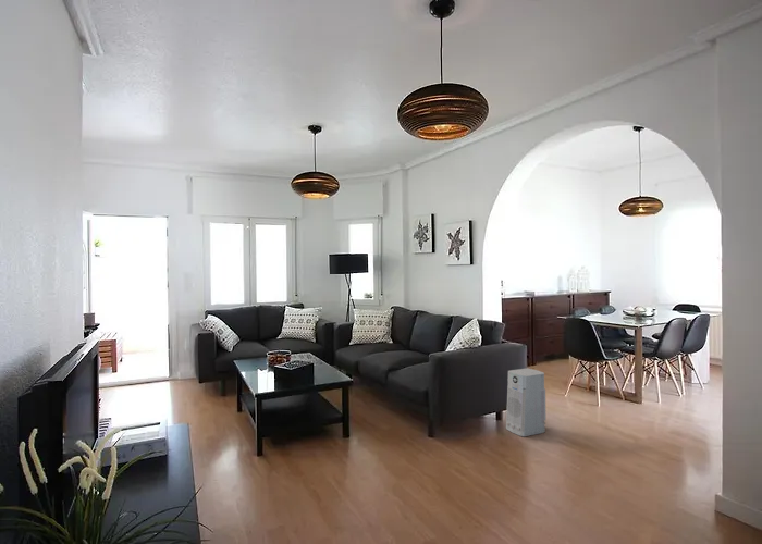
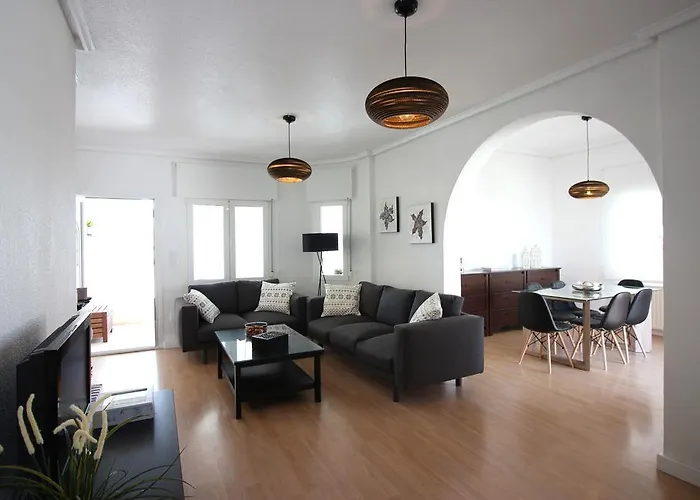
- air purifier (526, 400)
